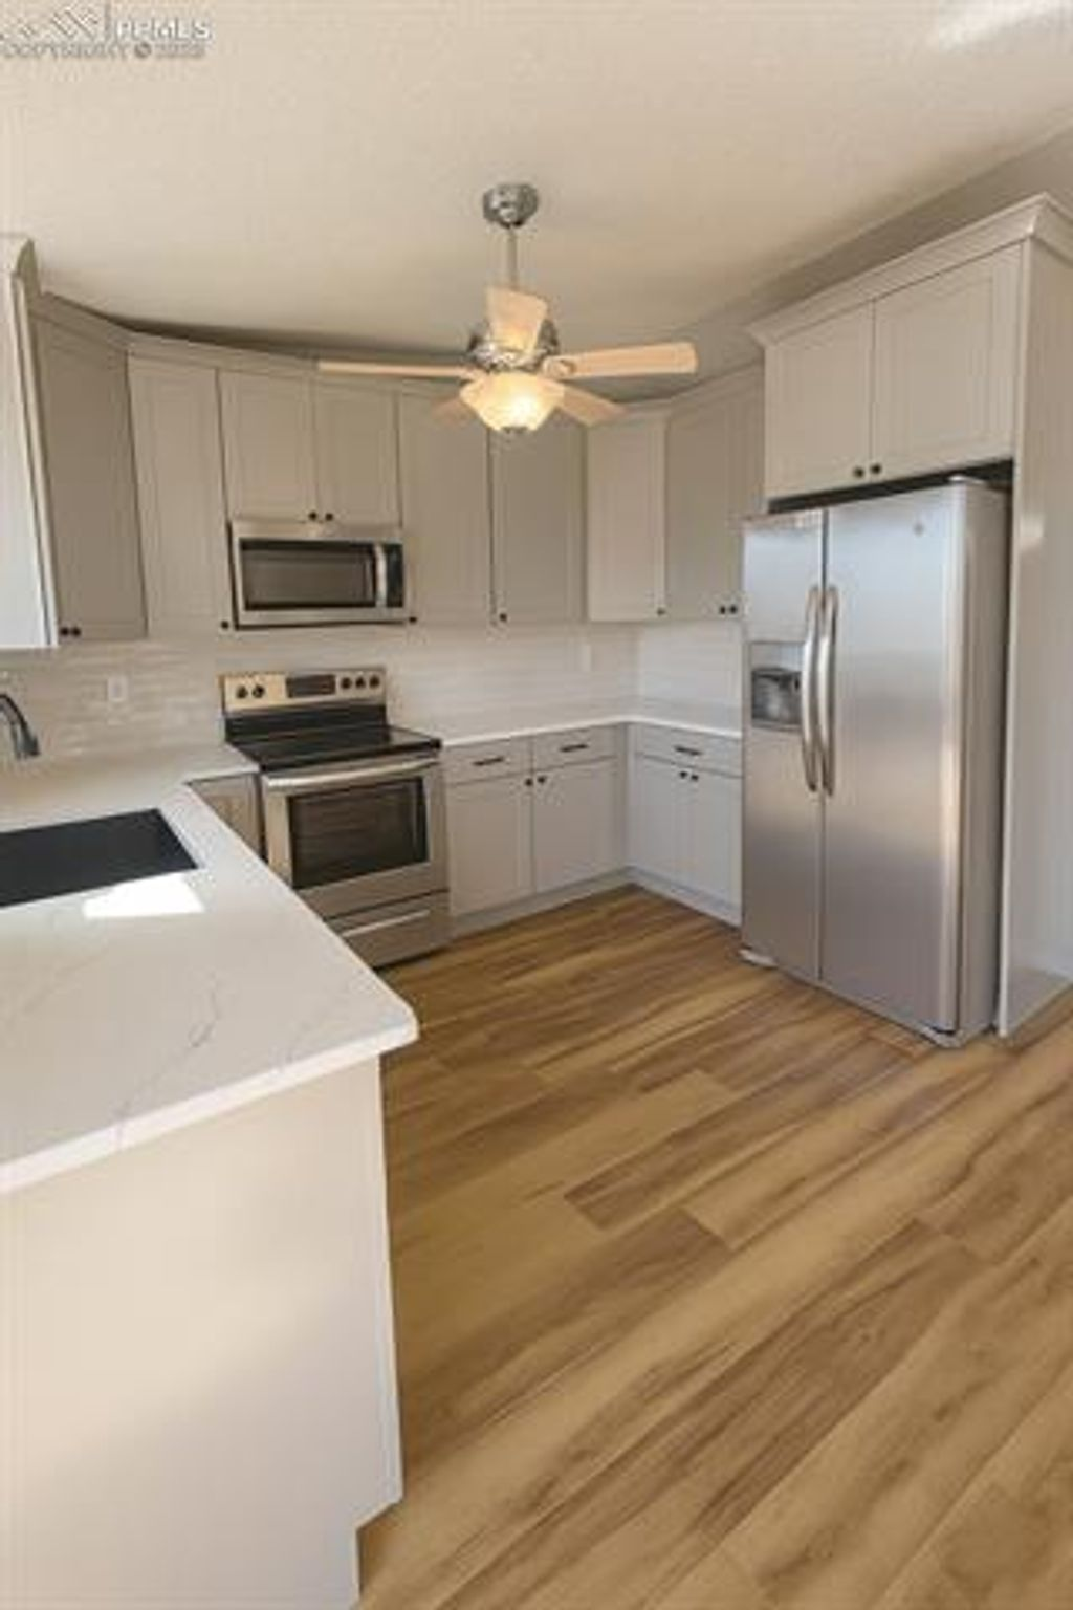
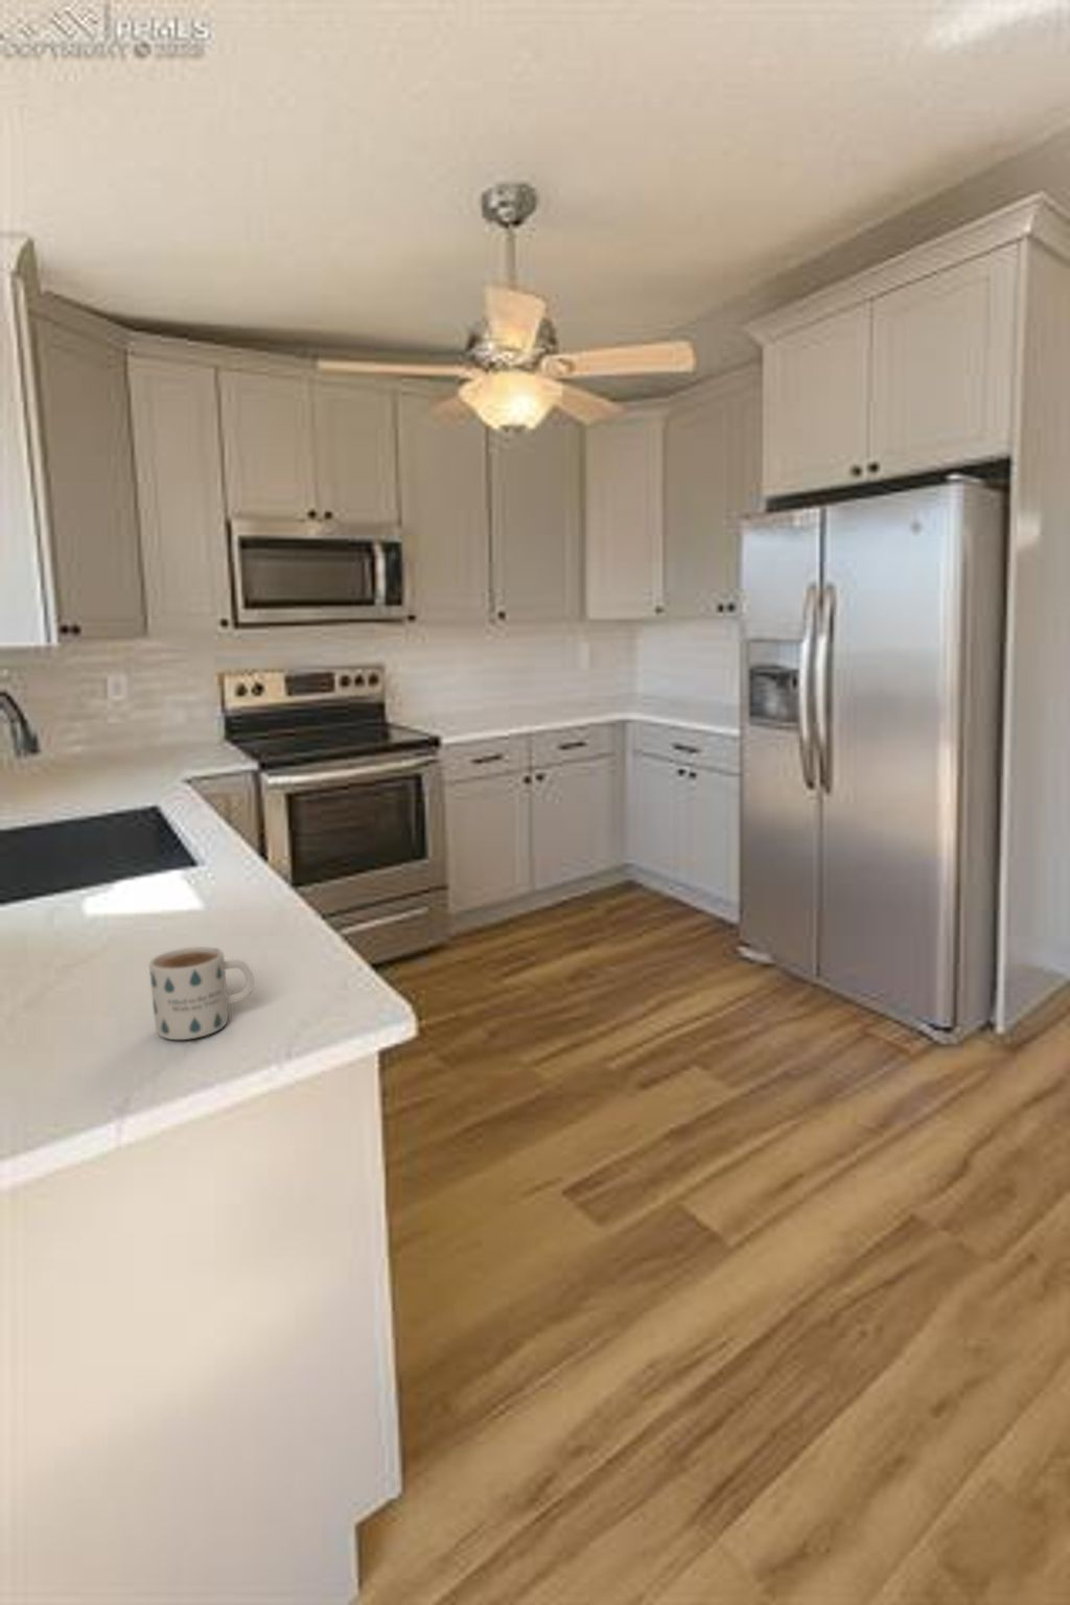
+ mug (204, 990)
